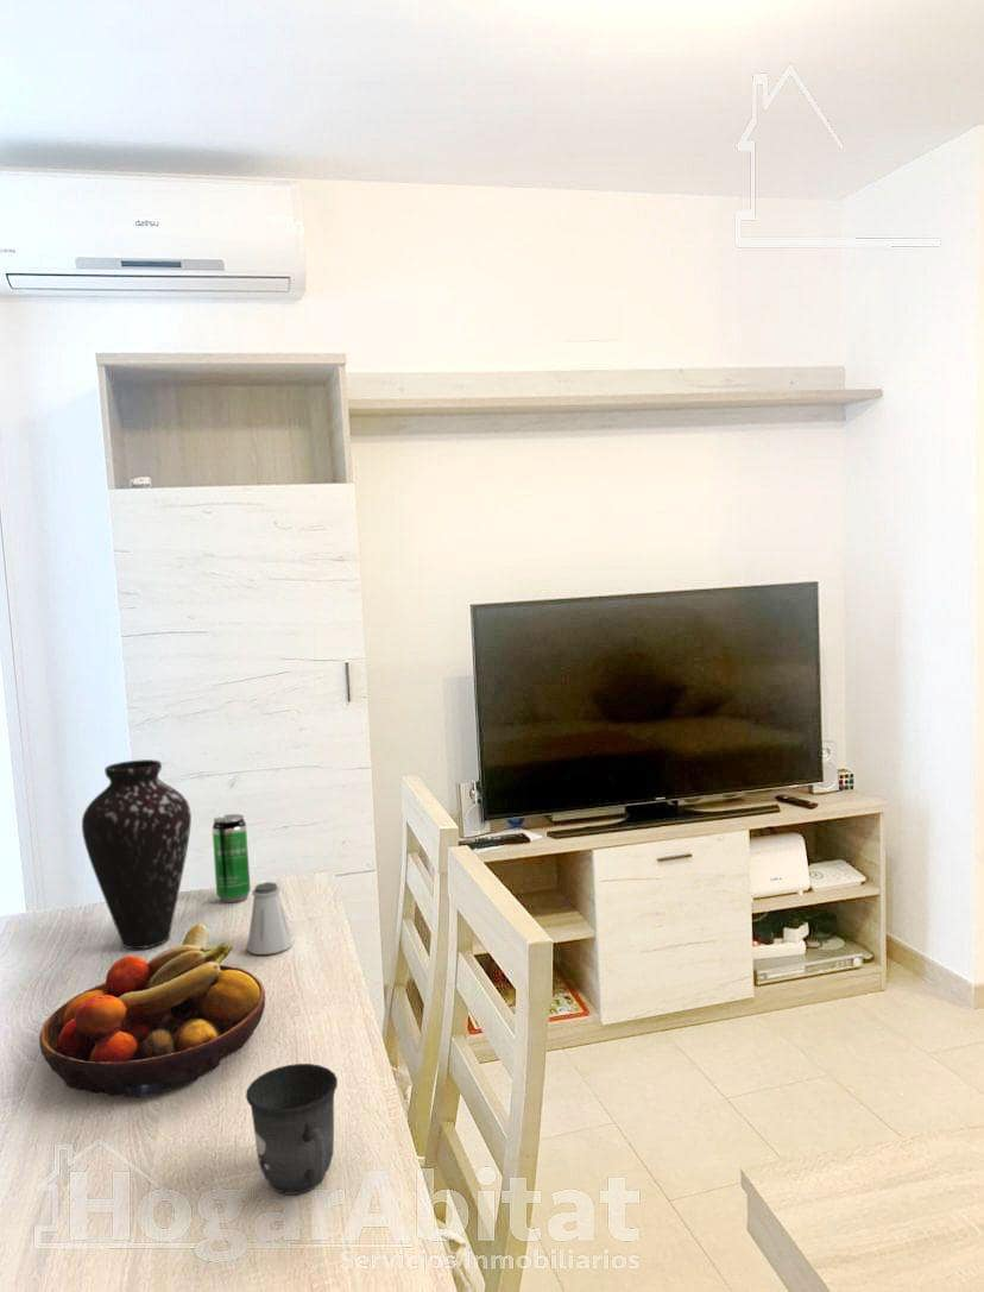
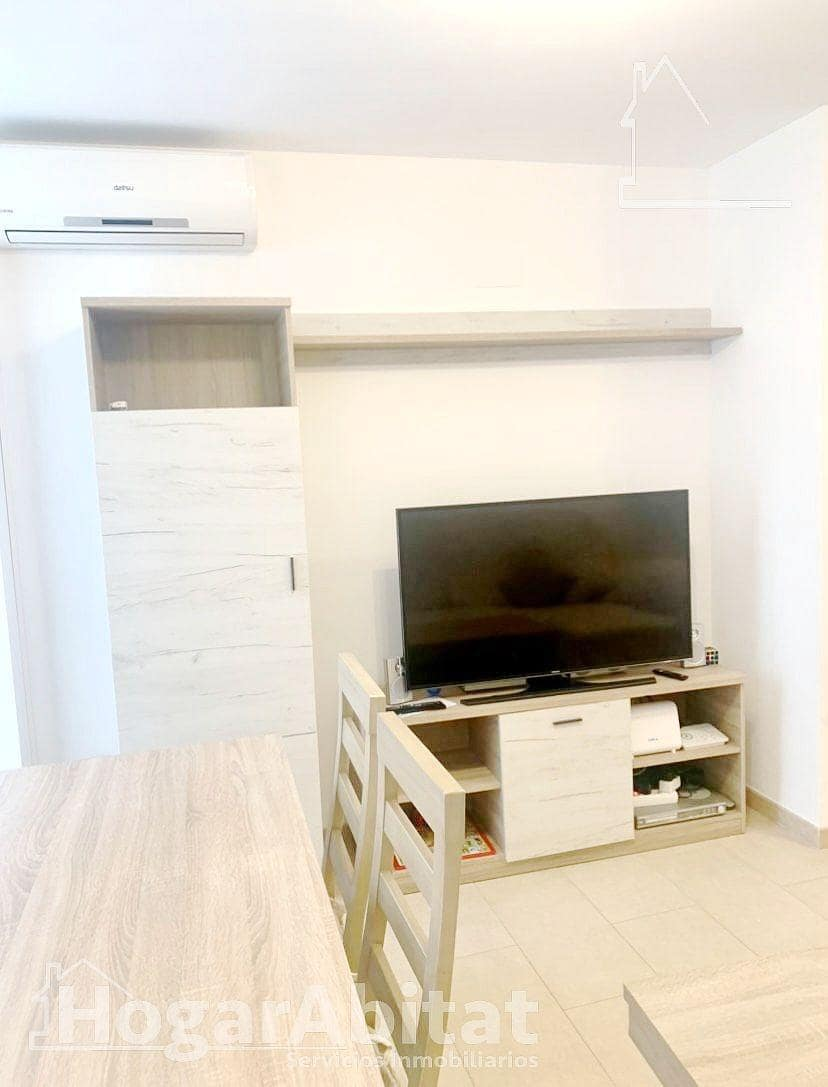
- beverage can (231, 857)
- mug (301, 1139)
- fruit bowl (154, 998)
- vase (139, 852)
- saltshaker (267, 915)
